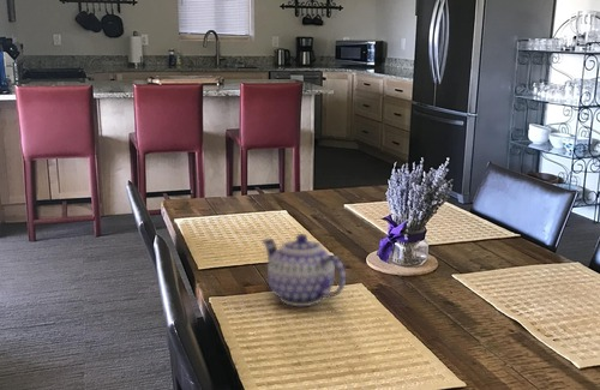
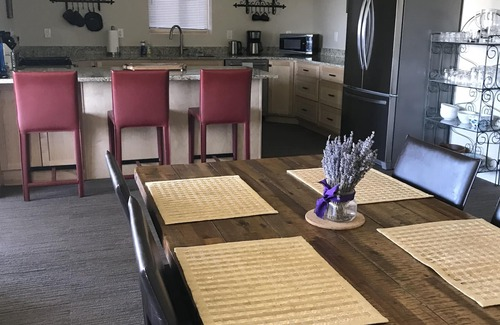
- teapot (300, 265)
